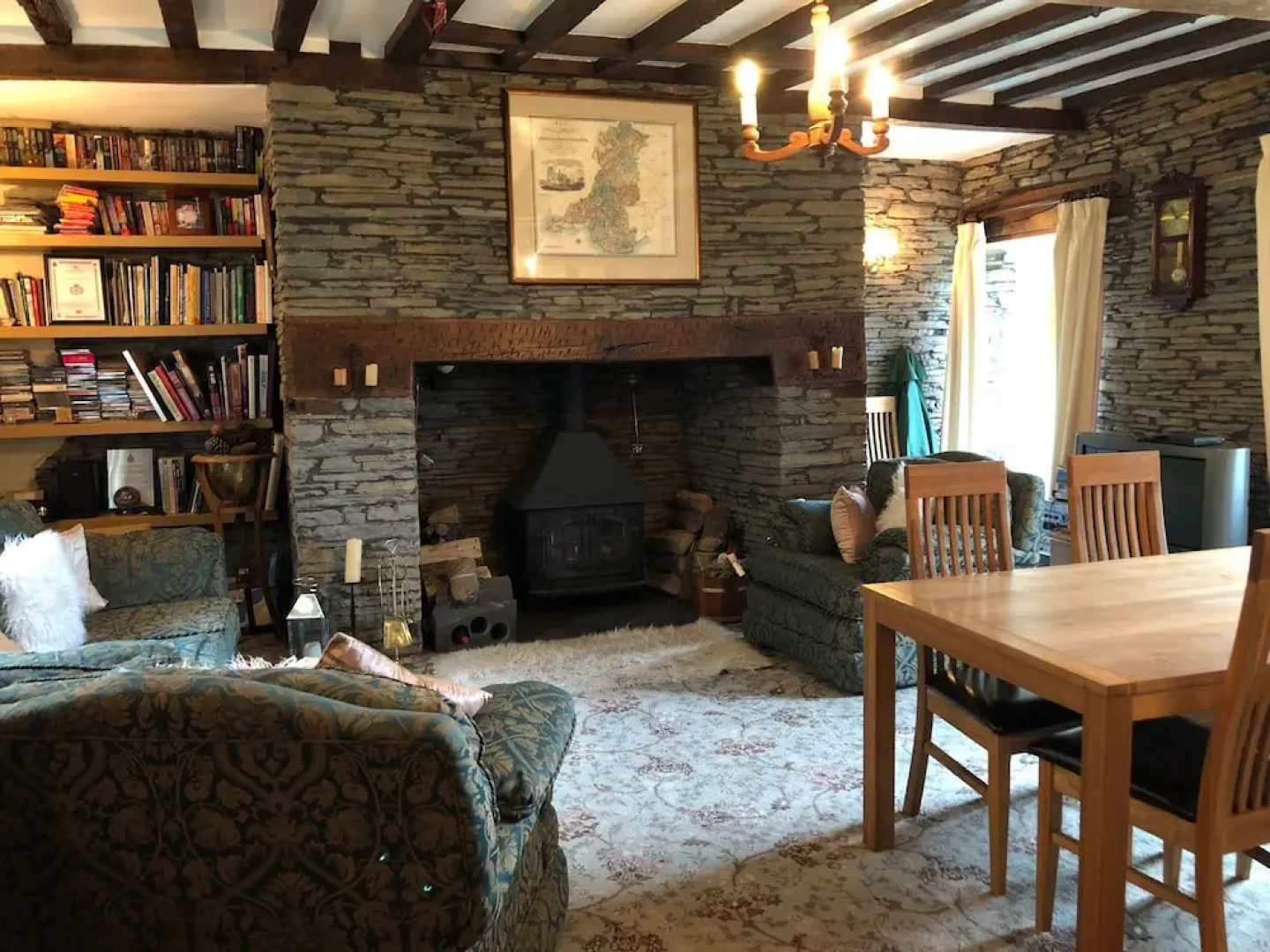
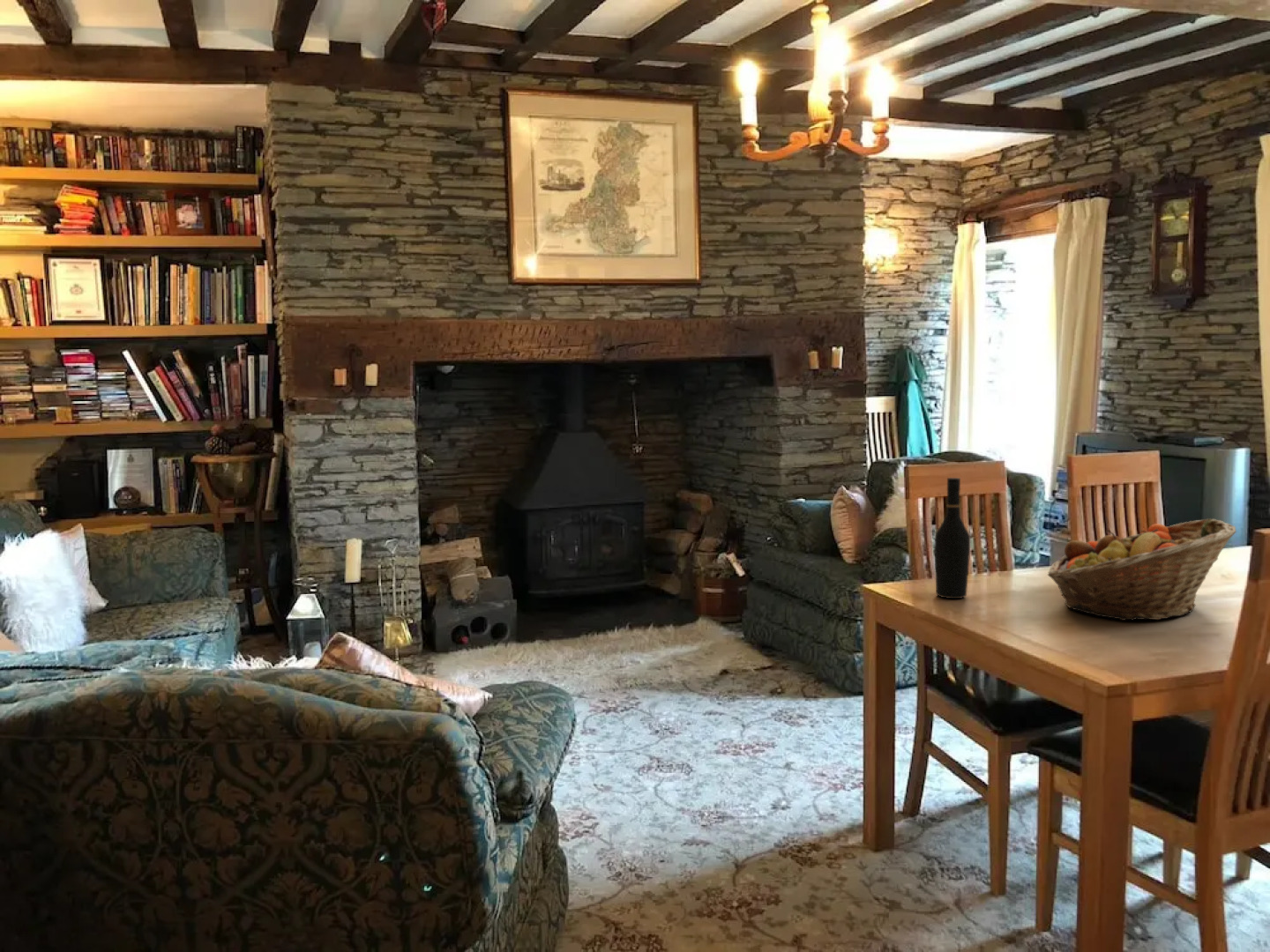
+ wine bottle (952, 537)
+ fruit basket (1138, 563)
